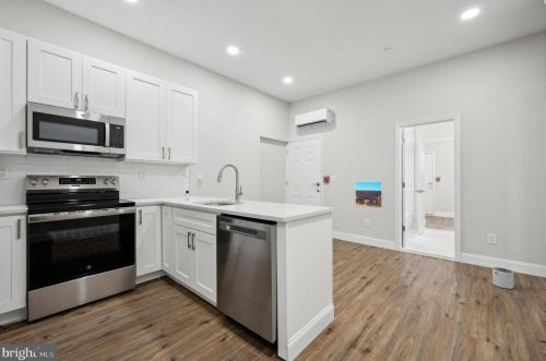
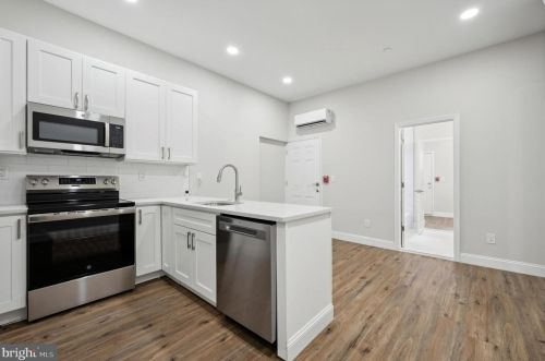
- humidifier (502, 277)
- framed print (368, 194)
